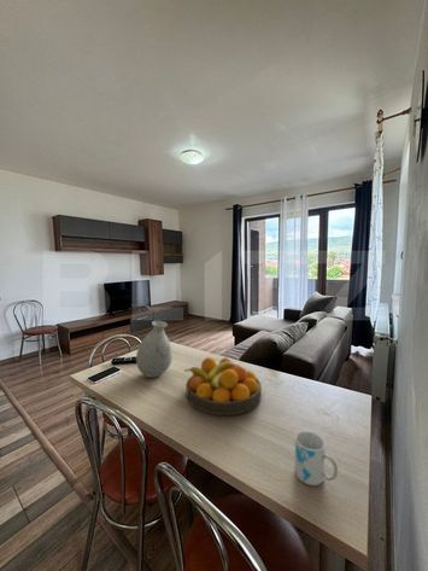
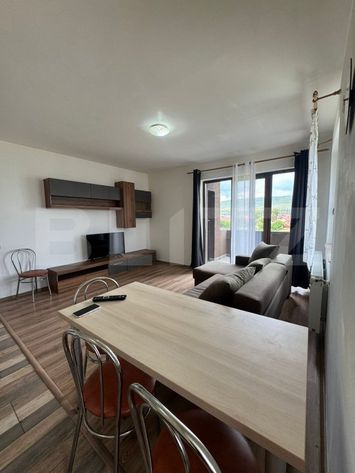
- fruit bowl (223, 378)
- mug (315, 461)
- vase (153, 348)
